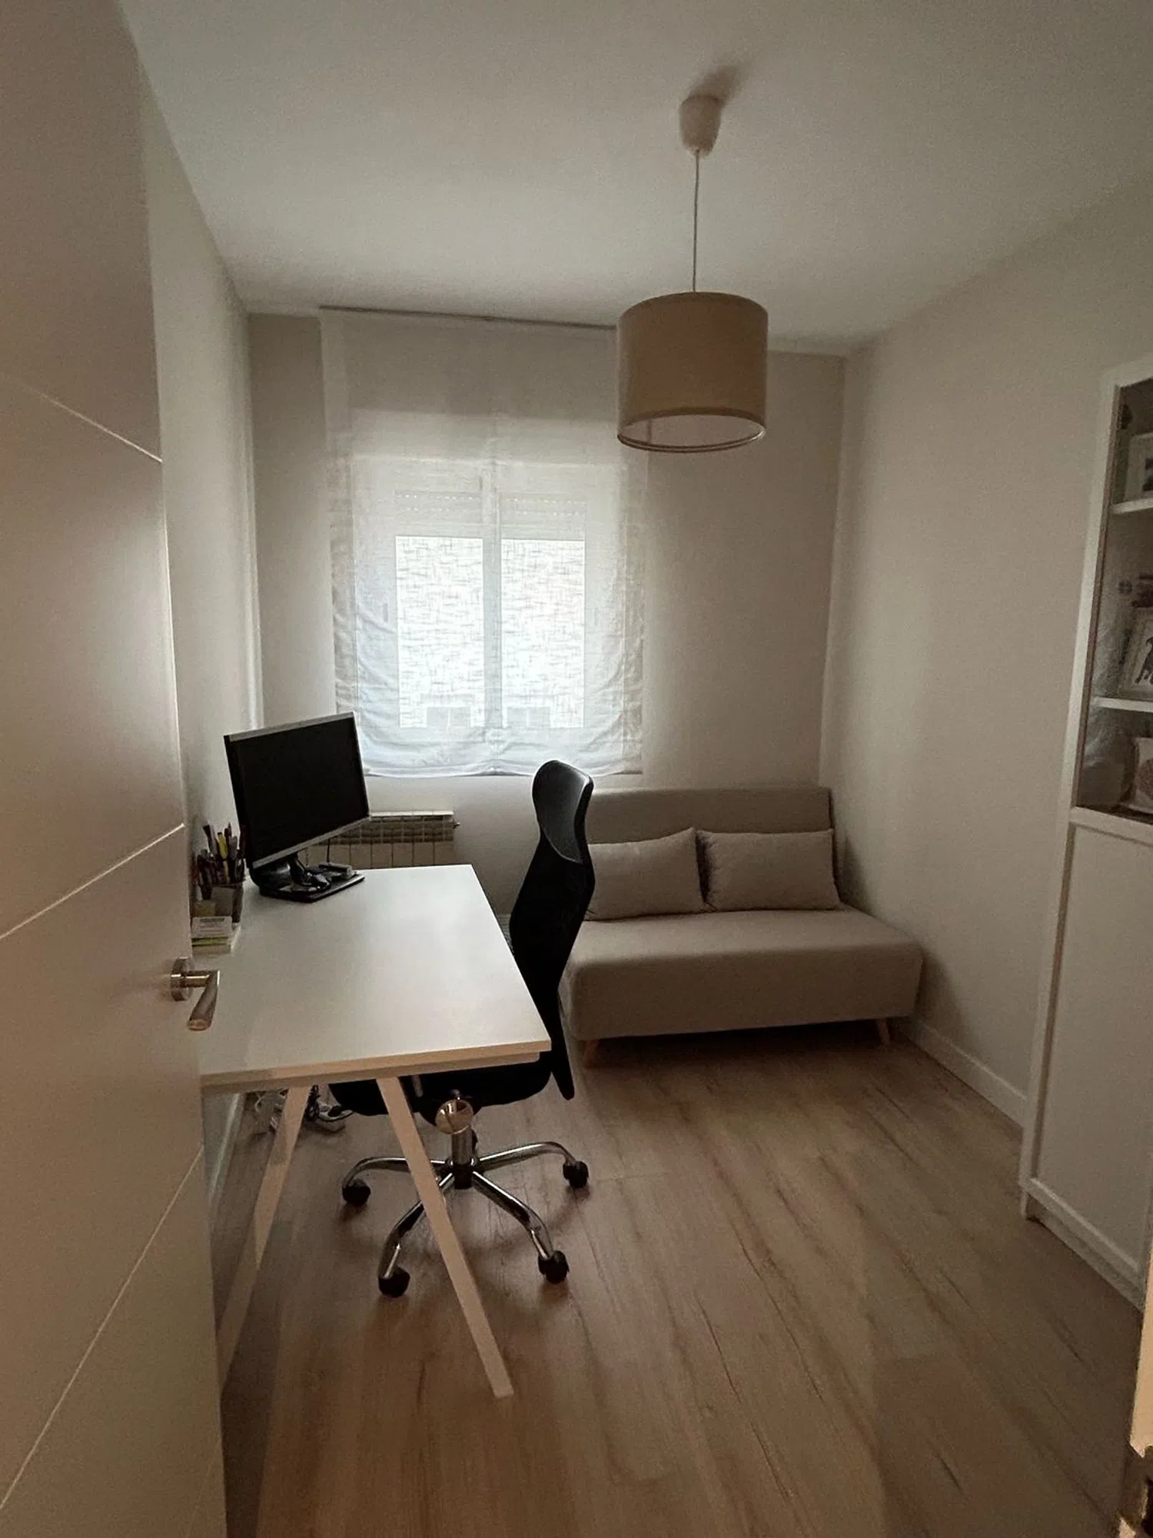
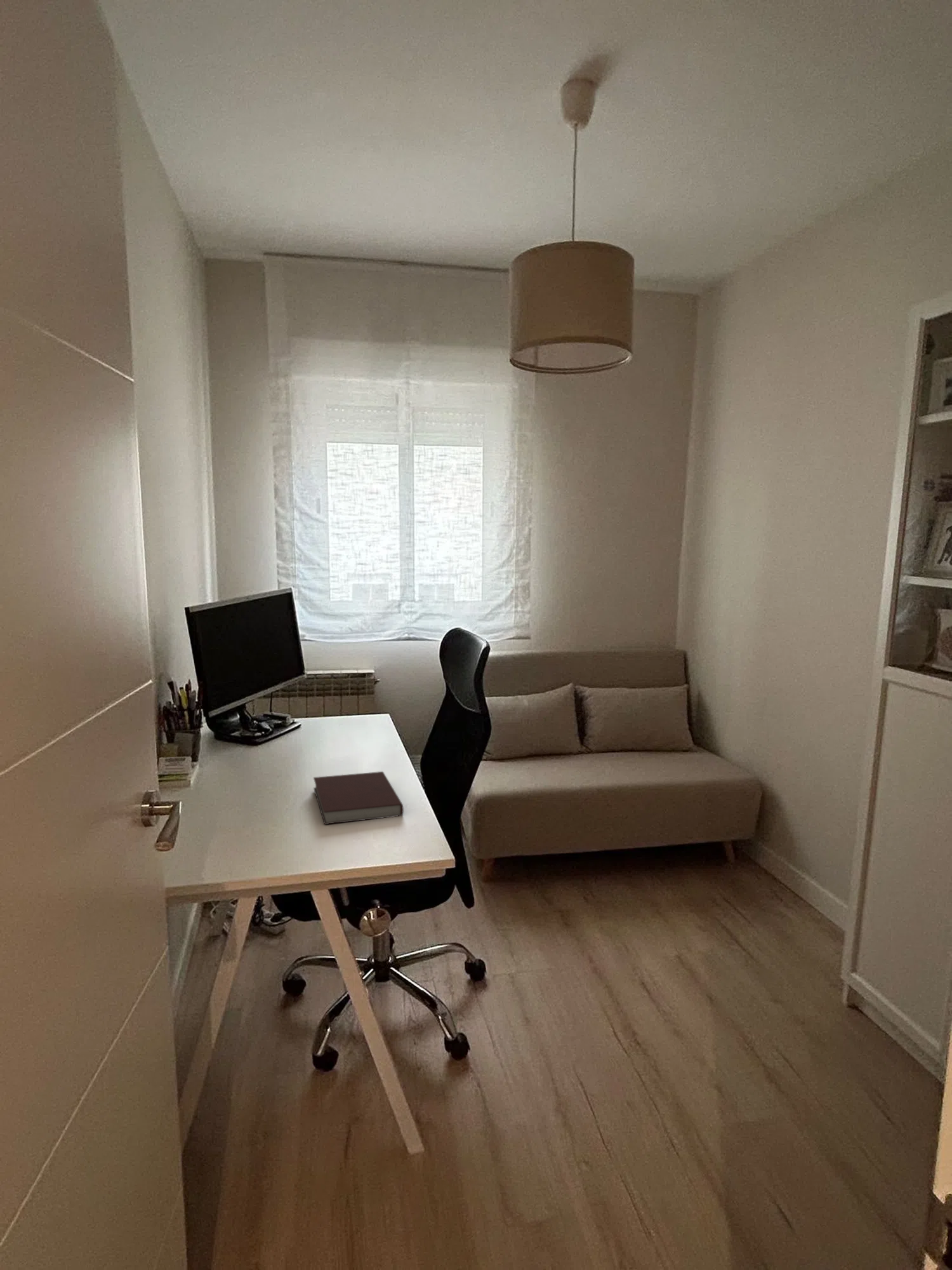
+ notebook (356, 796)
